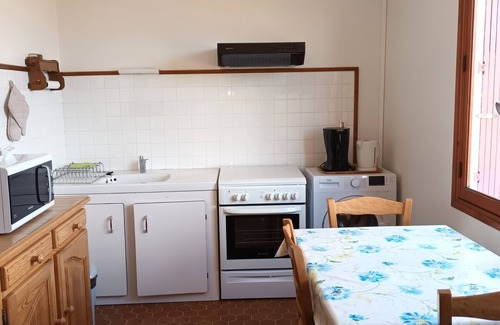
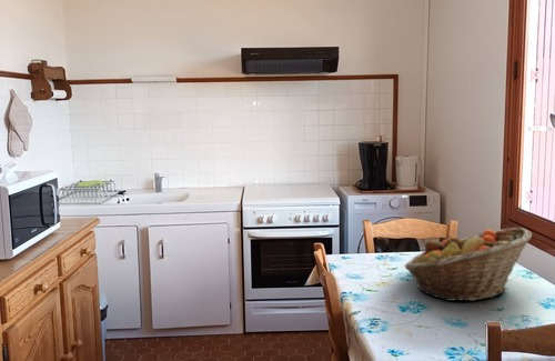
+ fruit basket (467, 258)
